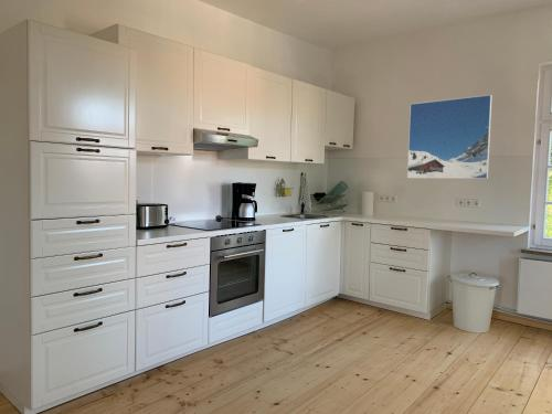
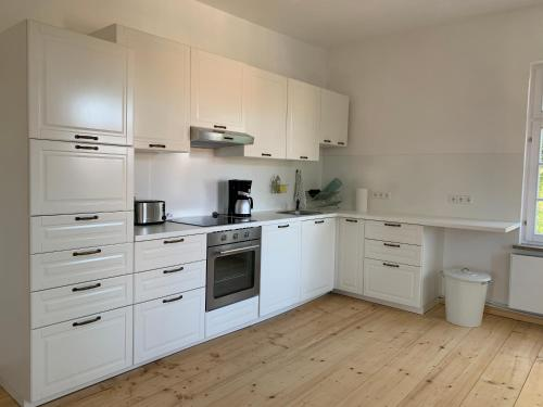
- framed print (446, 139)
